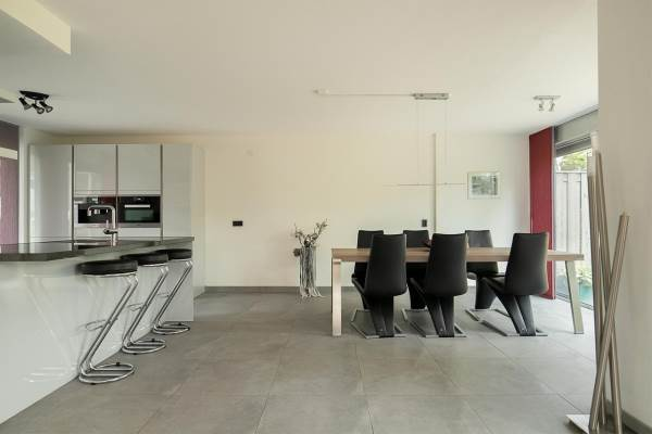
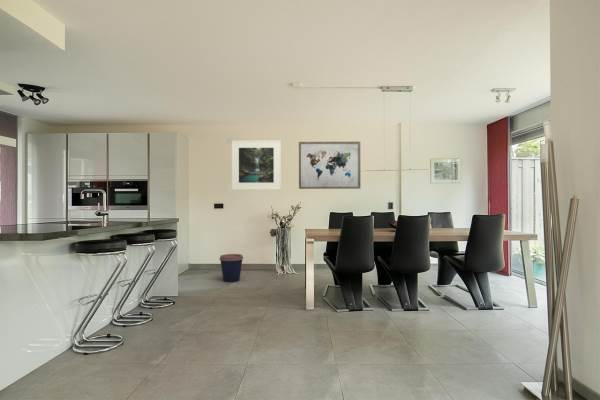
+ coffee cup (231, 268)
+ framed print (256, 165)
+ wall art (329, 165)
